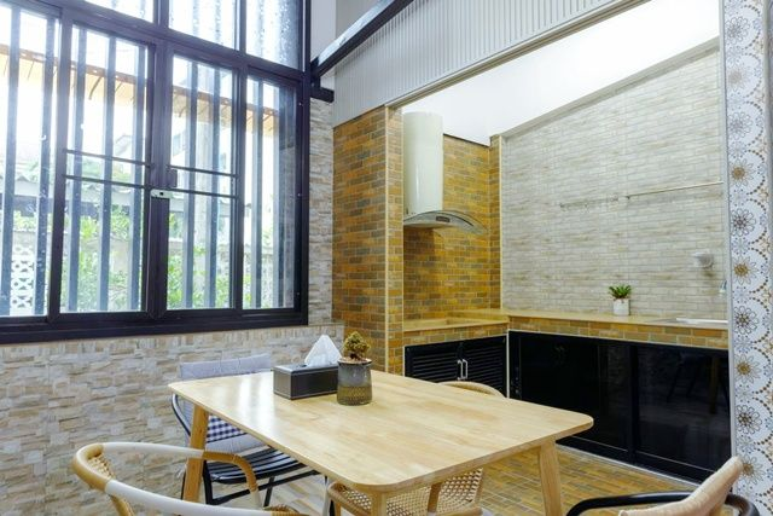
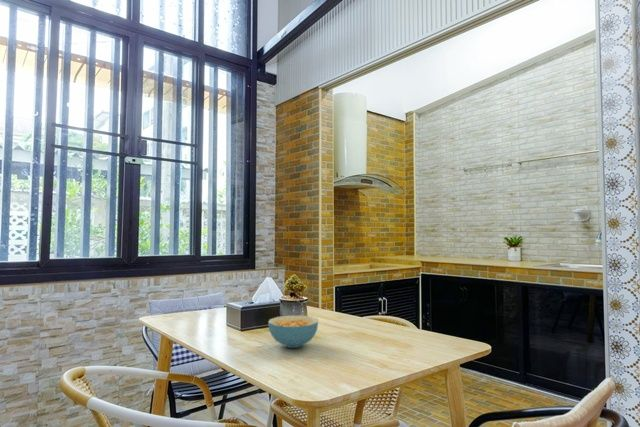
+ cereal bowl (293, 333)
